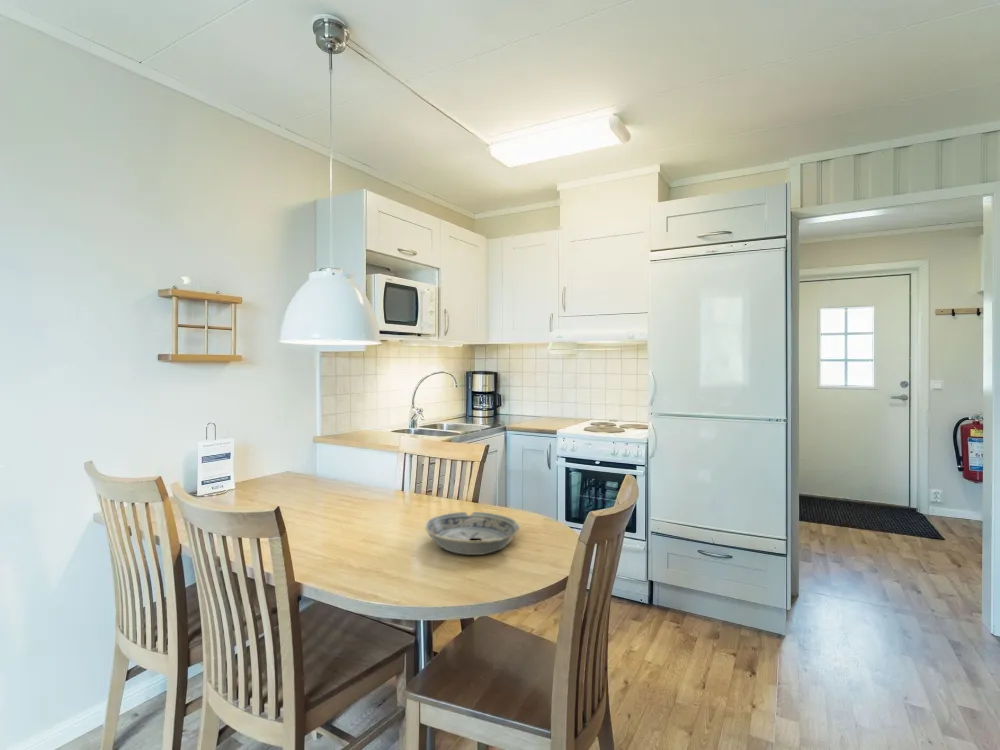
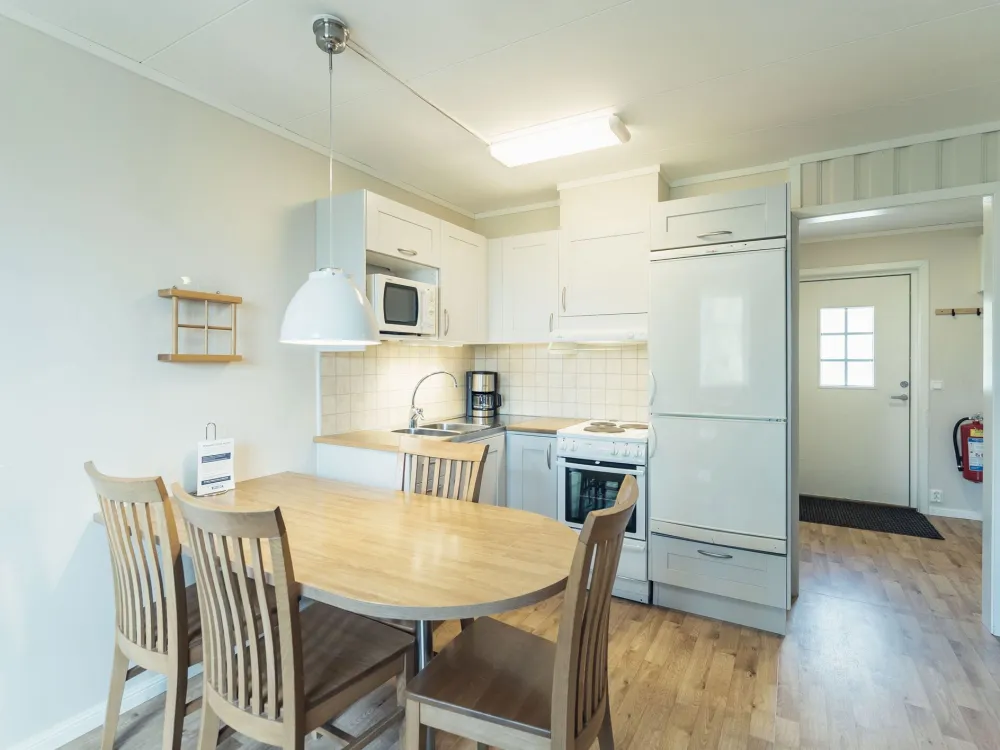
- bowl (471, 533)
